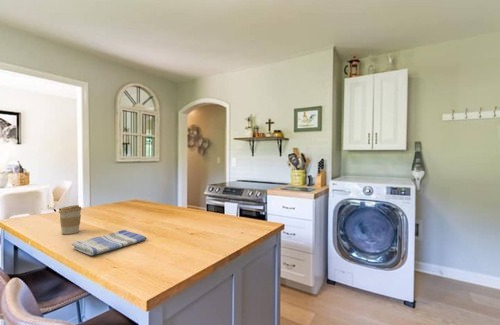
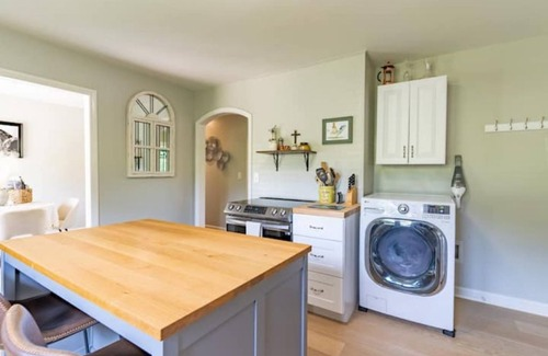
- coffee cup (70, 219)
- dish towel (110, 241)
